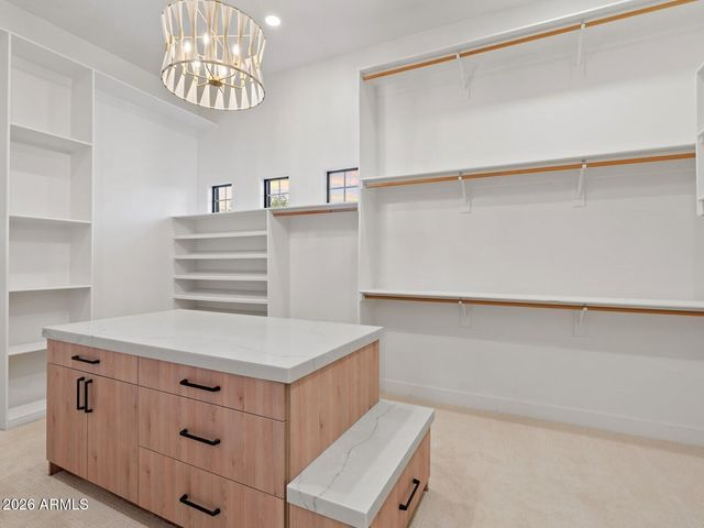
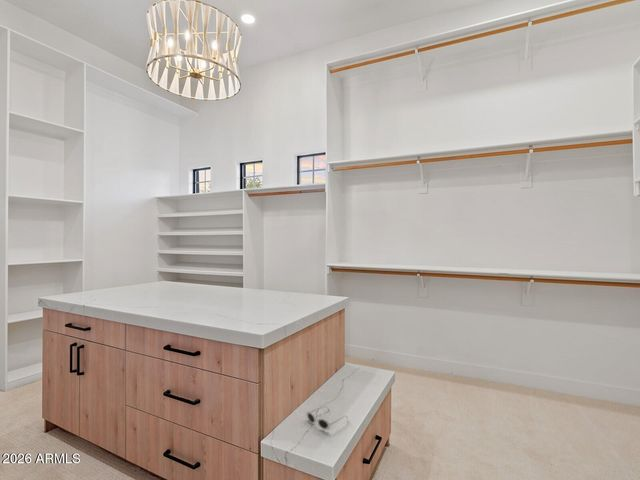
+ sunglasses (325, 419)
